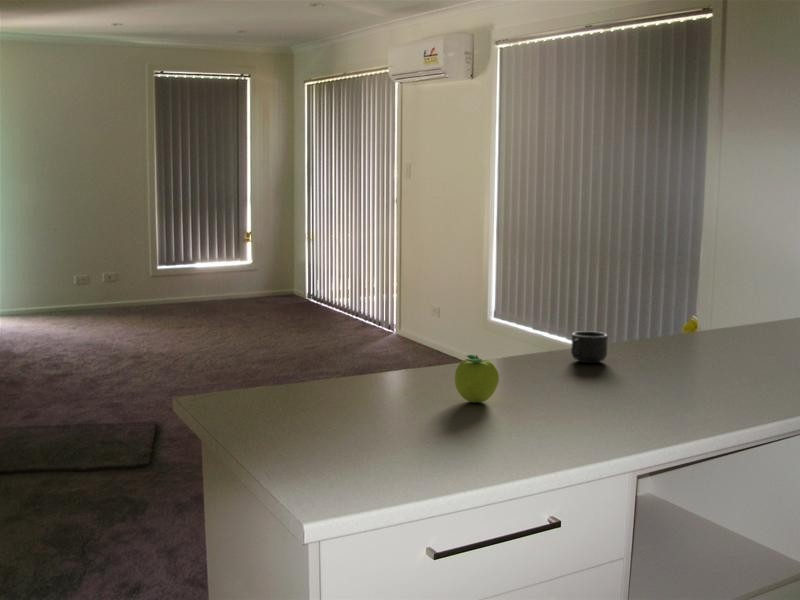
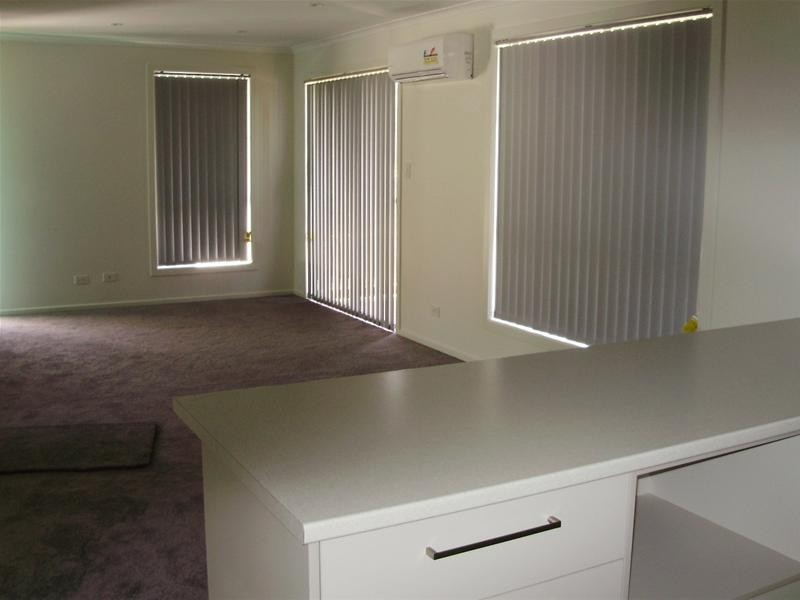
- fruit (476, 378)
- mug (585, 348)
